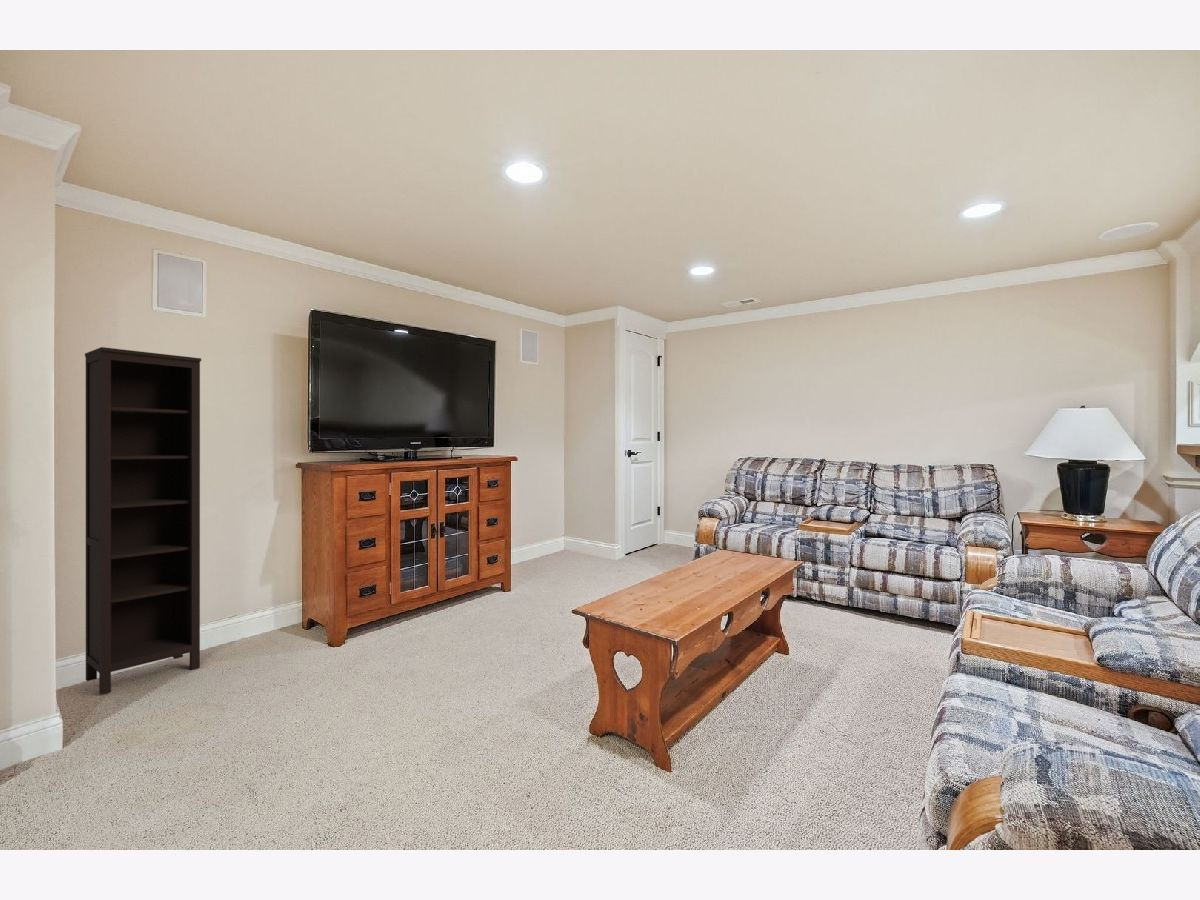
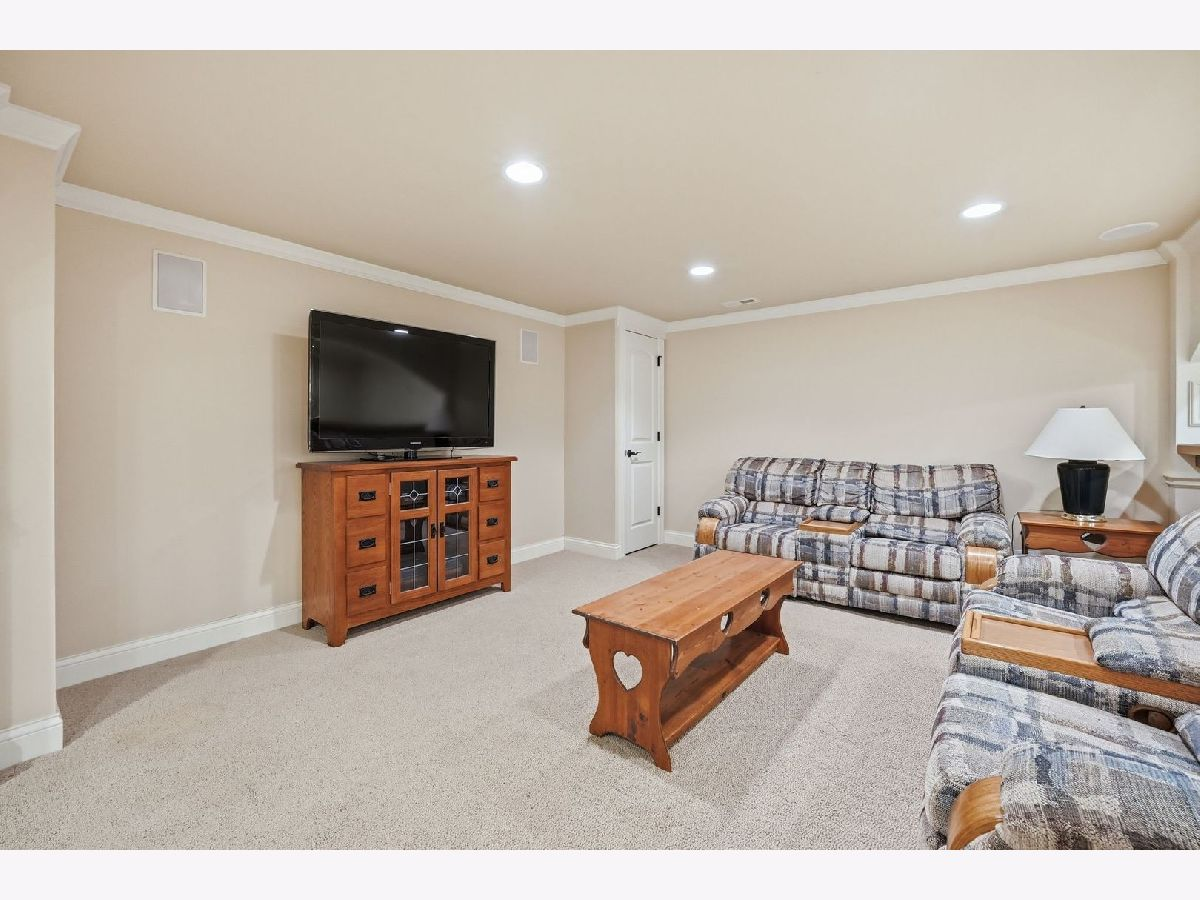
- bookcase (144, 514)
